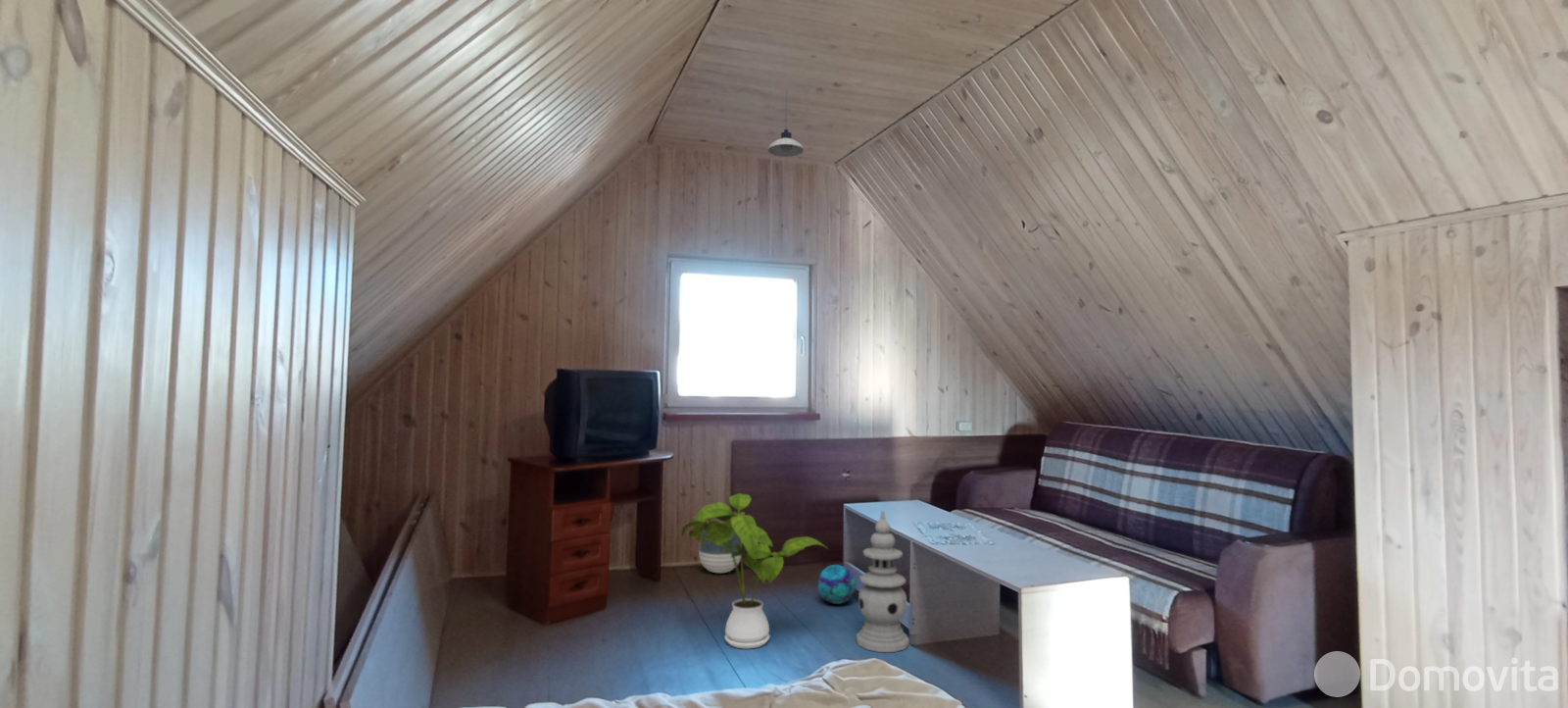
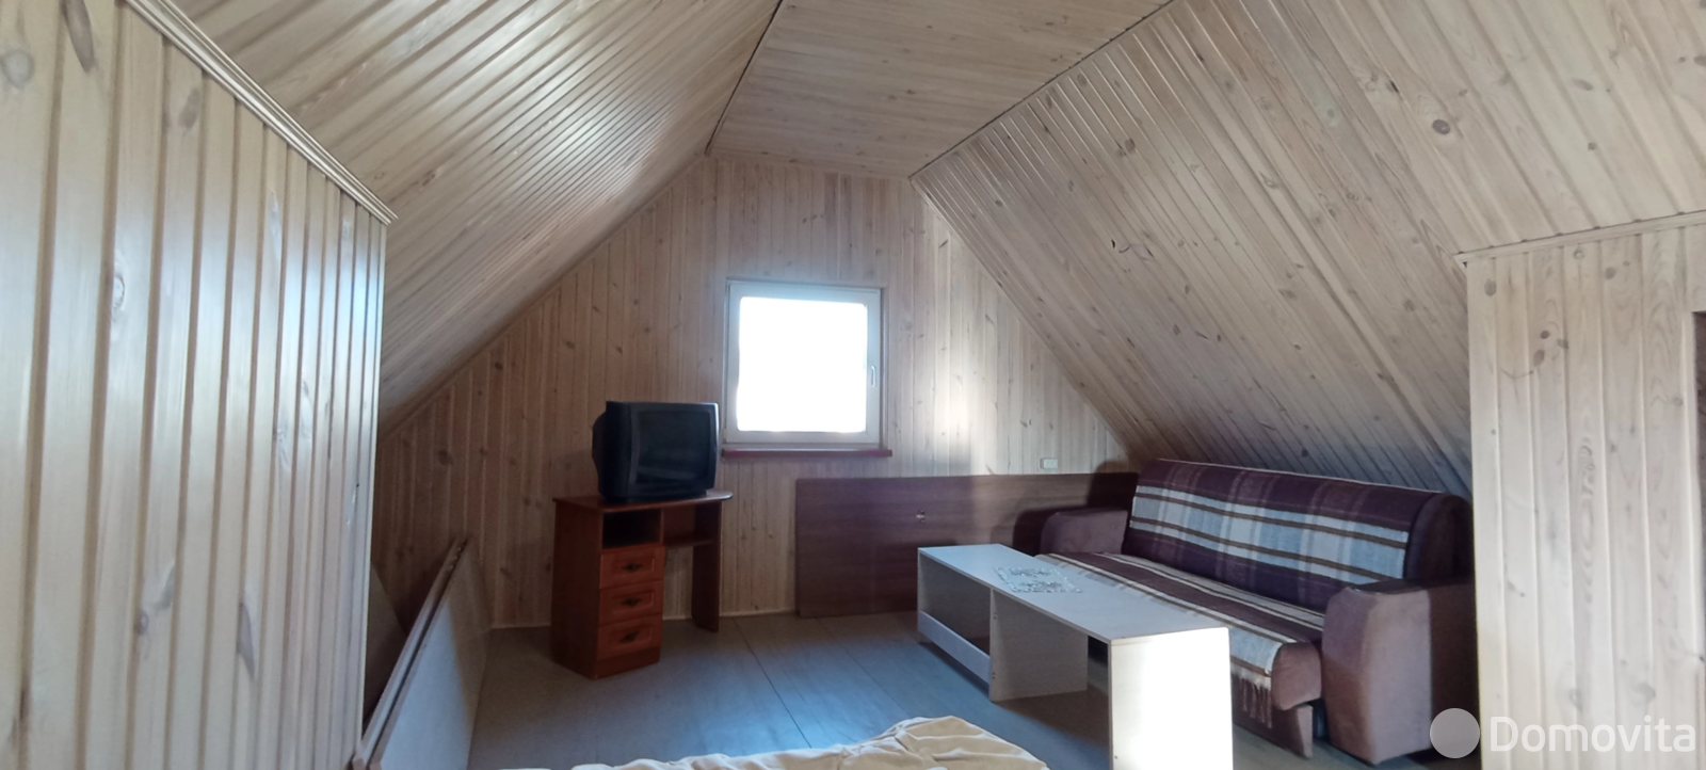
- house plant (743, 572)
- planter (720, 549)
- decorative ball (836, 583)
- lantern (882, 576)
- pendant light (786, 122)
